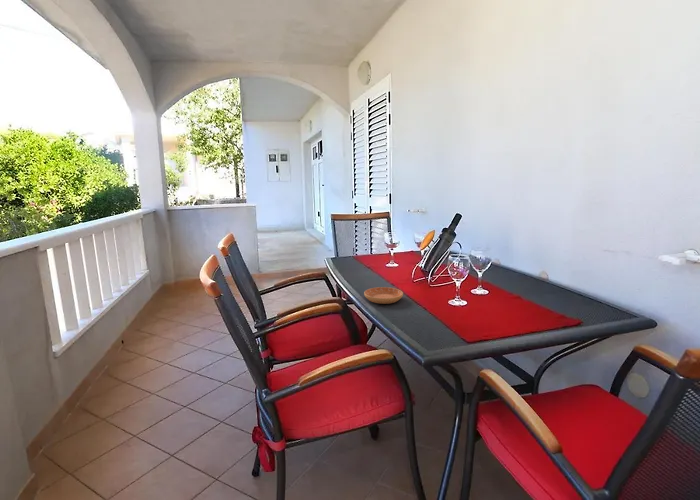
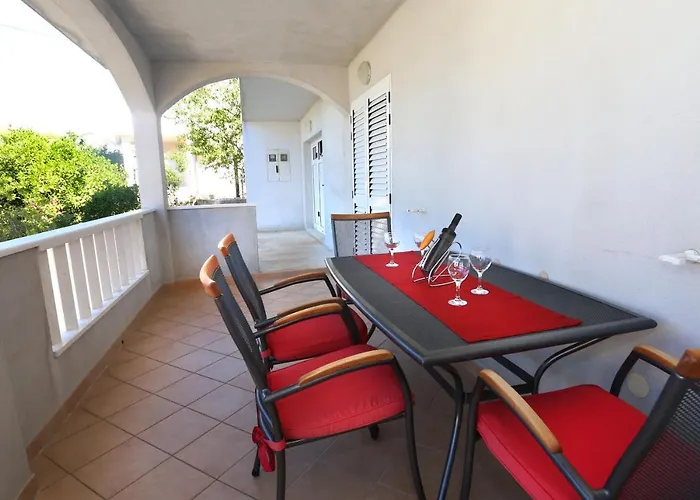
- saucer (383, 295)
